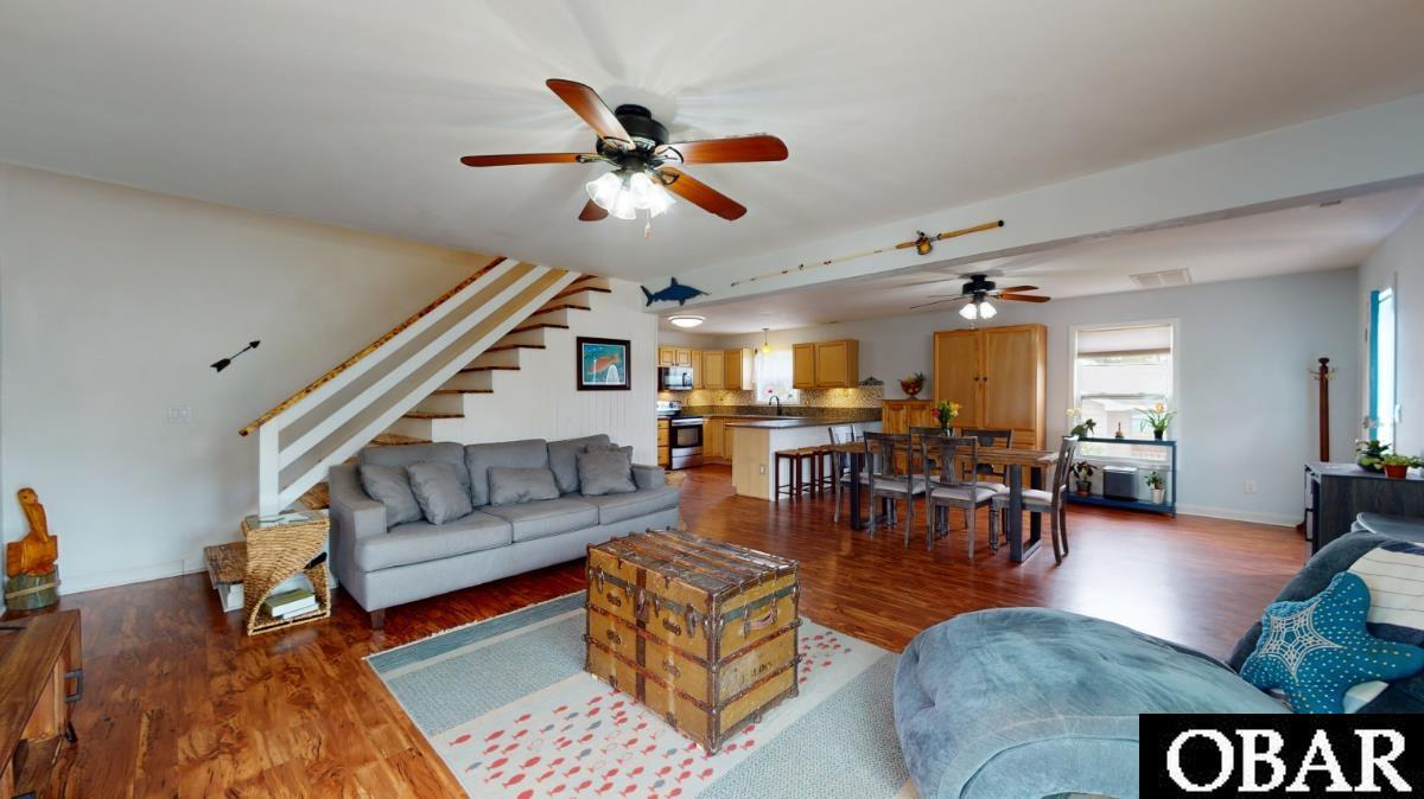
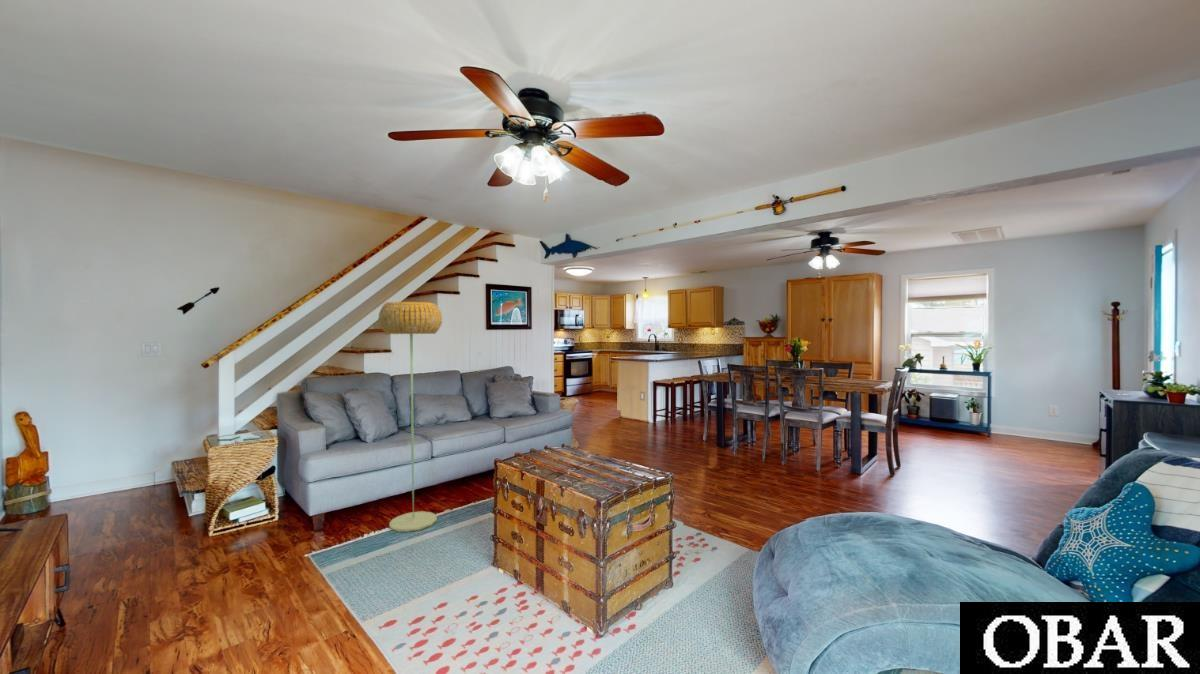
+ floor lamp (412, 412)
